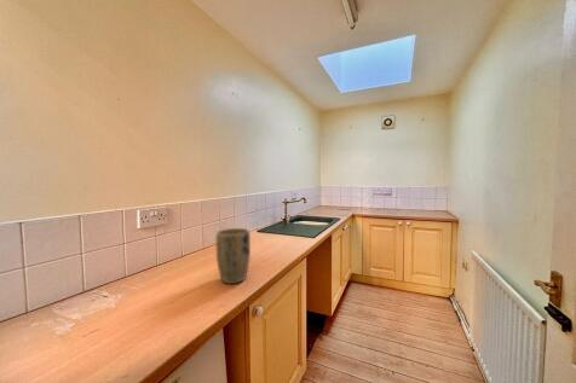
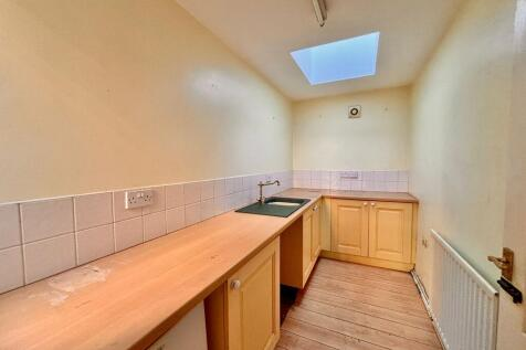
- plant pot (234, 255)
